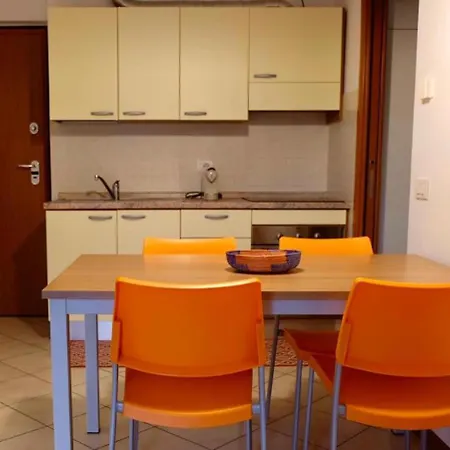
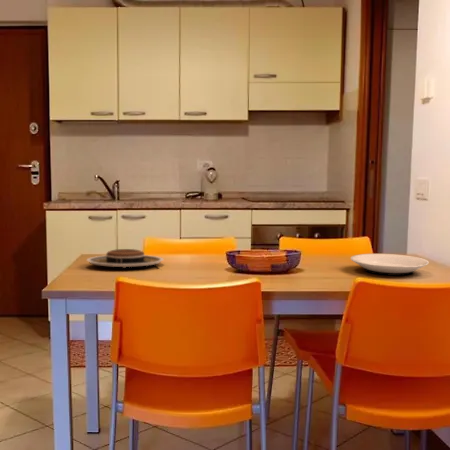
+ plate (388, 265)
+ plate (125, 257)
